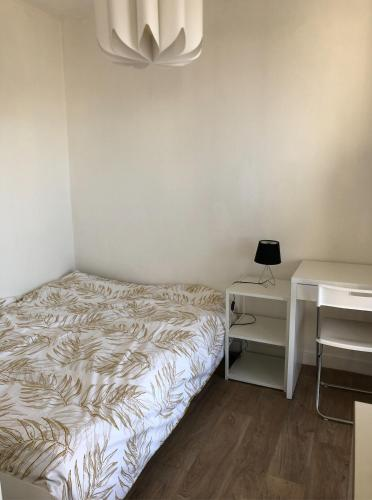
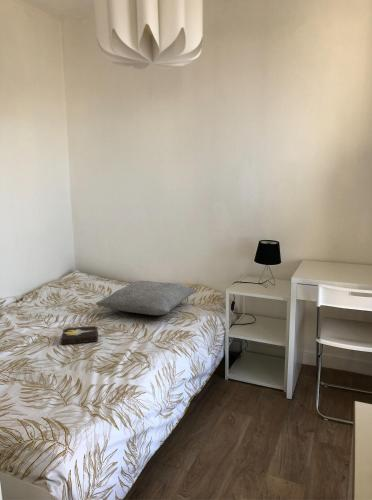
+ pillow (149, 297)
+ hardback book (80, 334)
